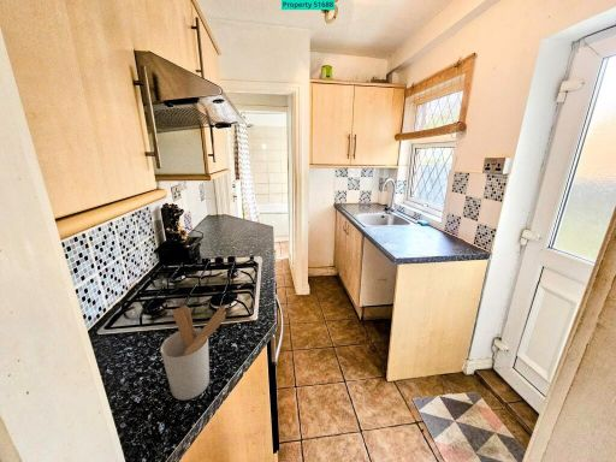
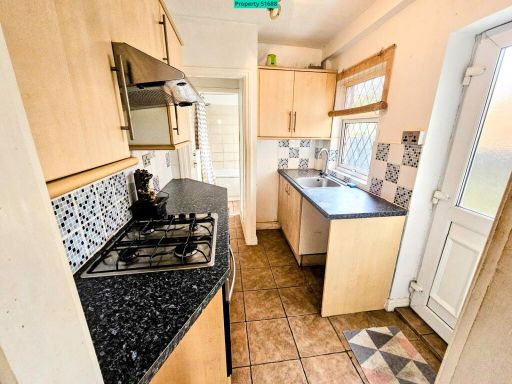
- utensil holder (199, 349)
